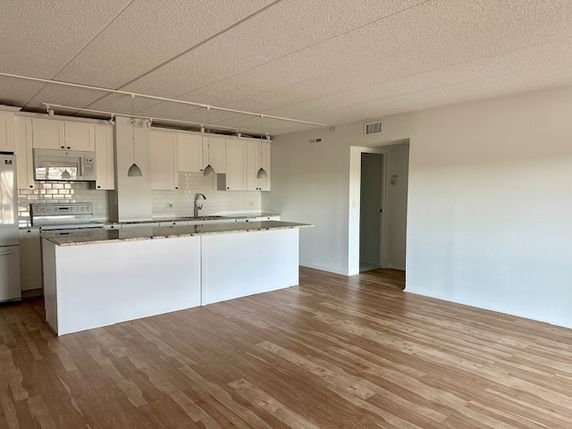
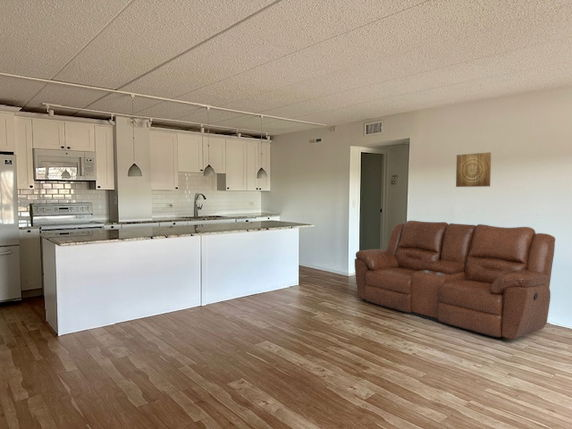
+ sofa (445, 268)
+ wall art (472, 170)
